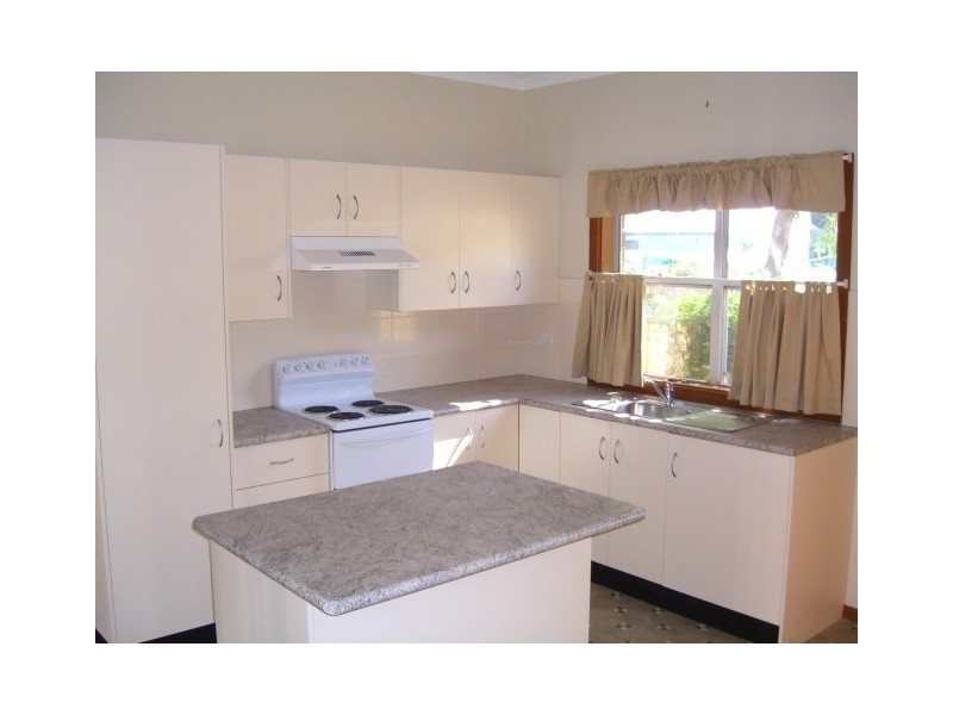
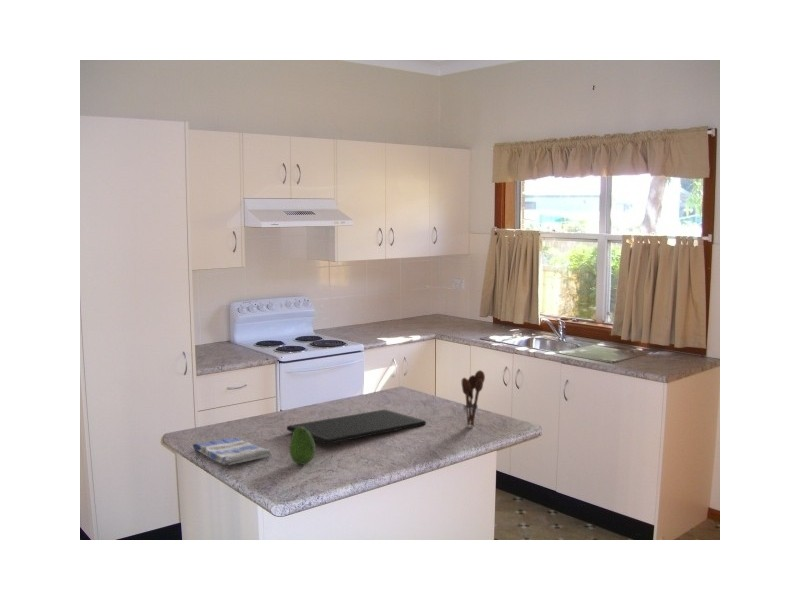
+ cutting board (357, 425)
+ fruit (302, 445)
+ dish towel (231, 449)
+ utensil holder (472, 398)
